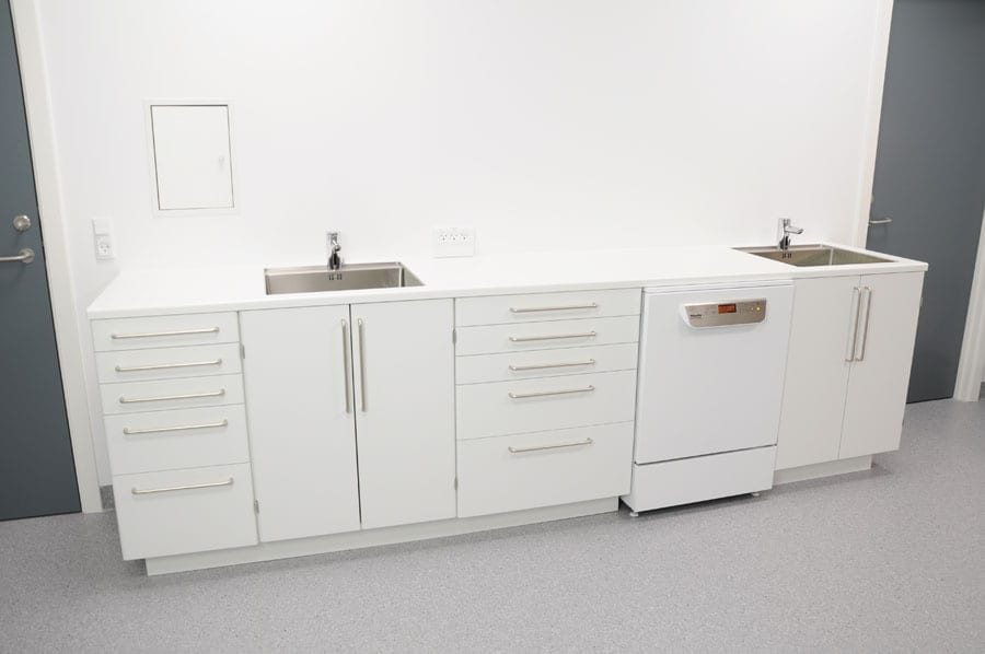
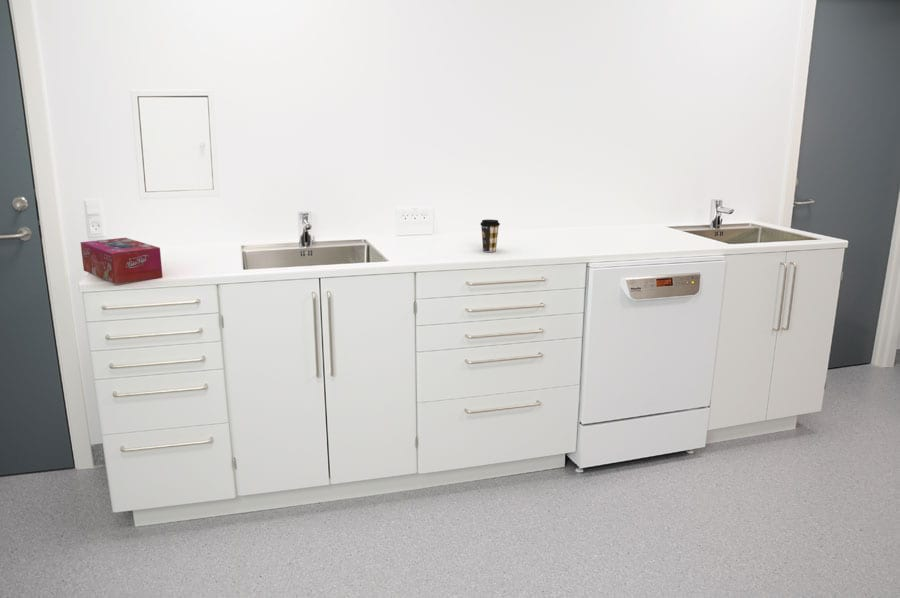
+ tissue box (120, 259)
+ coffee cup (489, 235)
